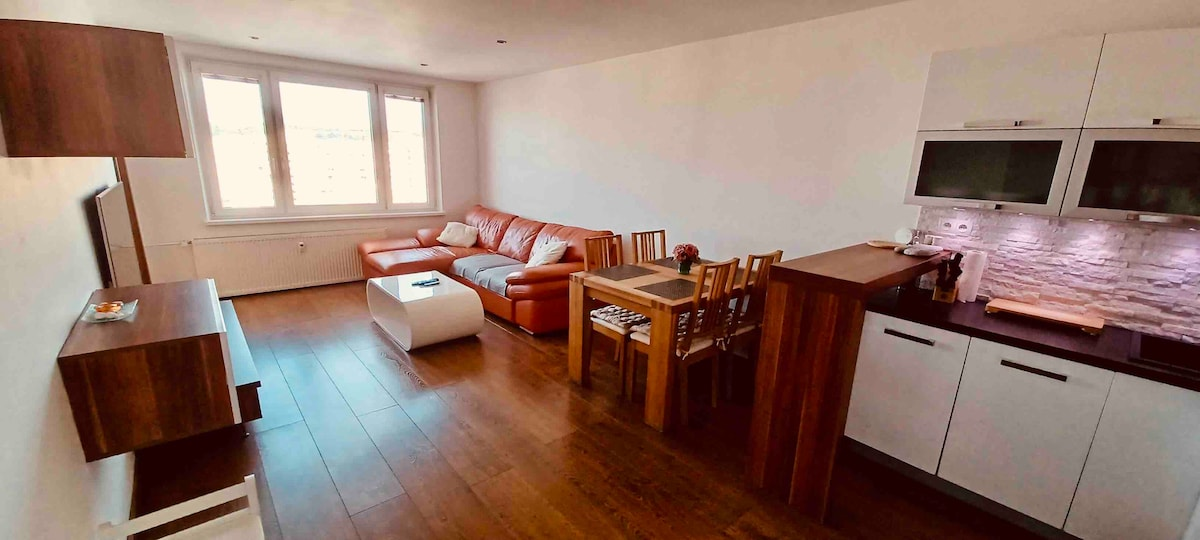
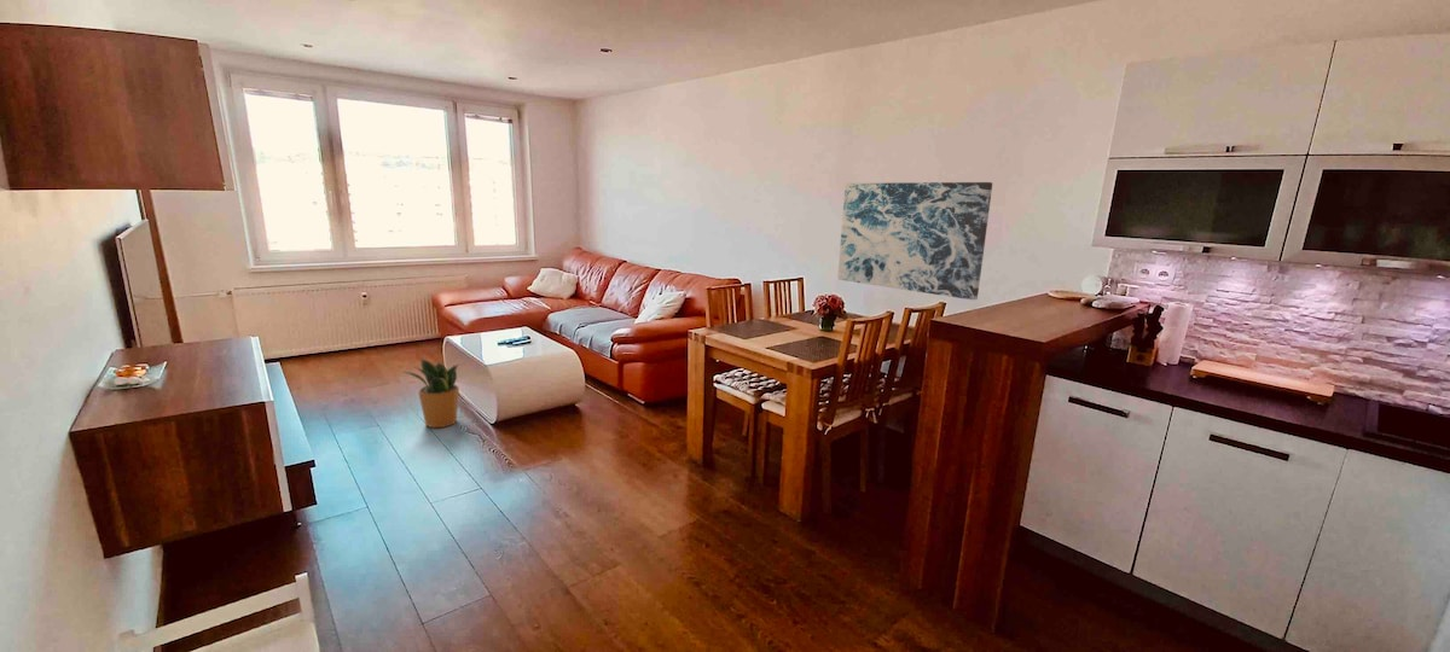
+ wall art (905, 237)
+ potted plant (435, 394)
